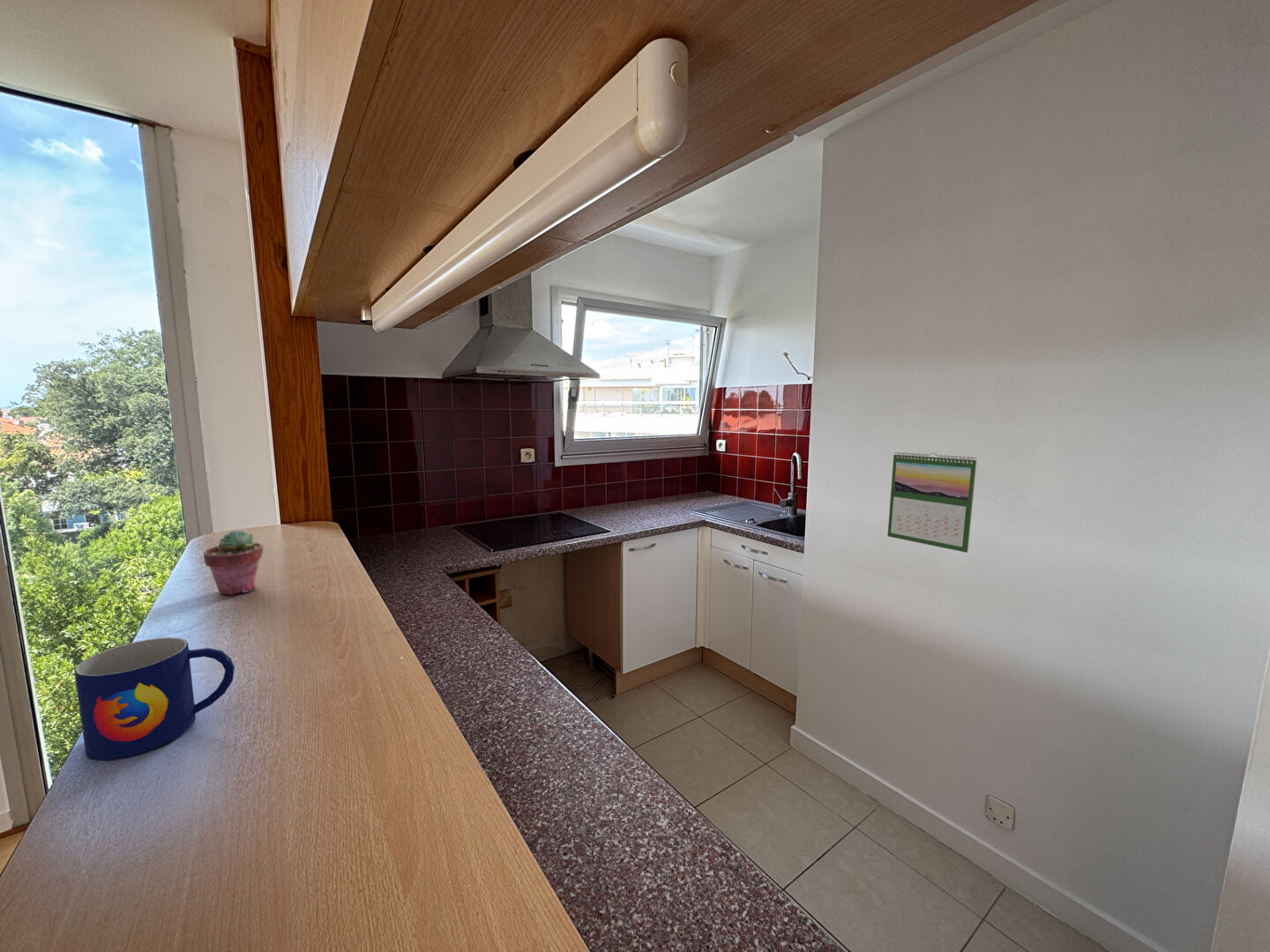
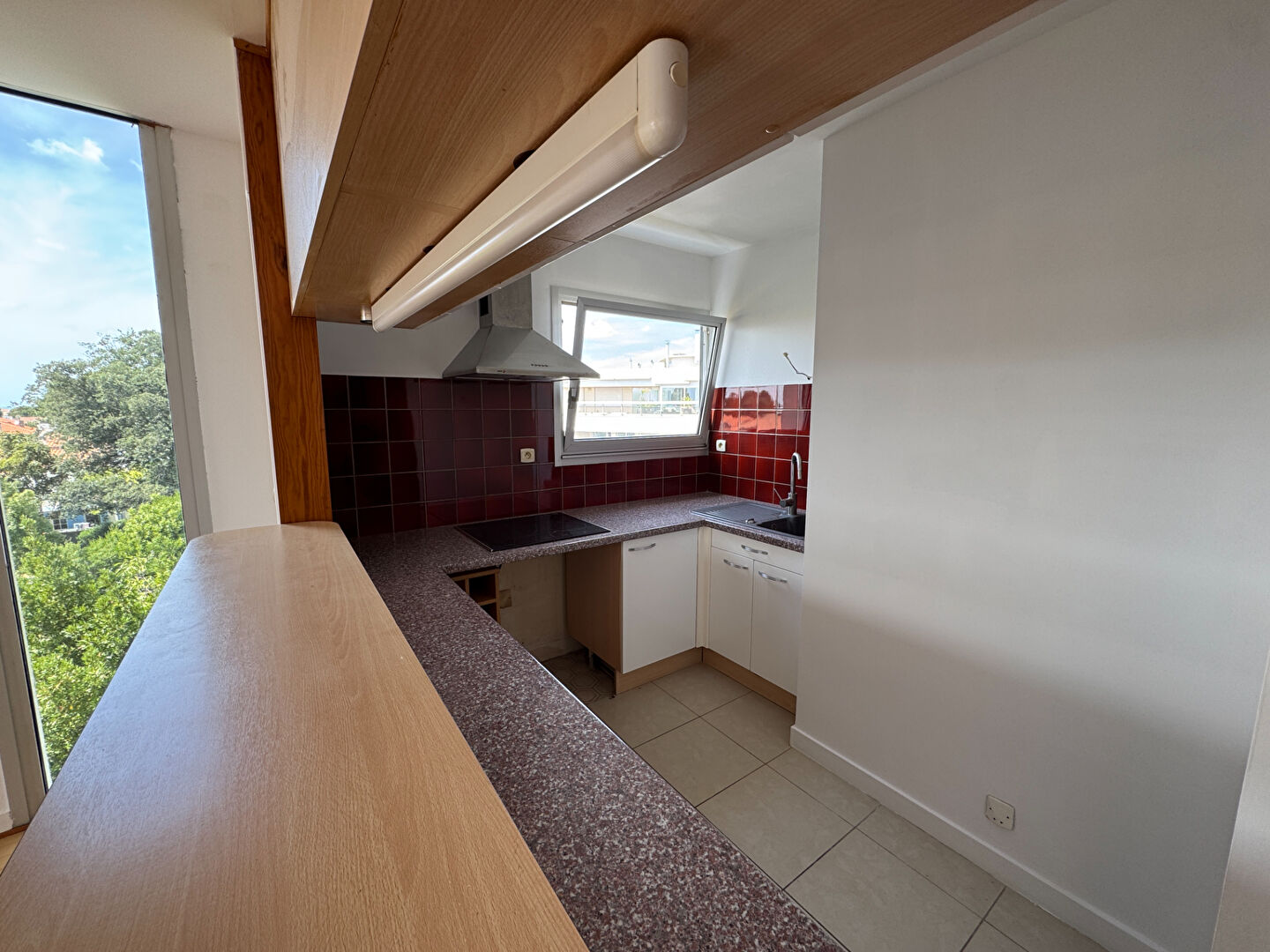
- calendar (929, 498)
- potted succulent (235, 560)
- mug (163, 688)
